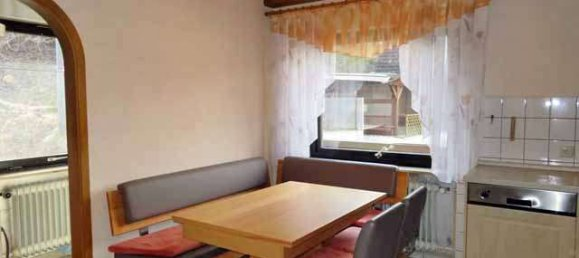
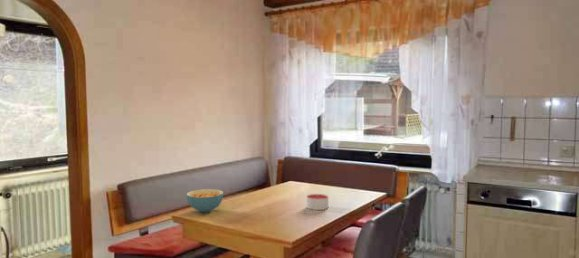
+ candle (317, 201)
+ cereal bowl (205, 202)
